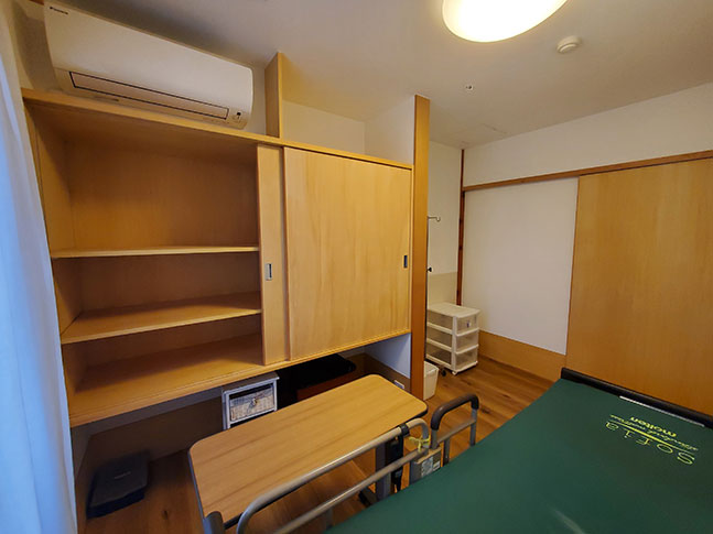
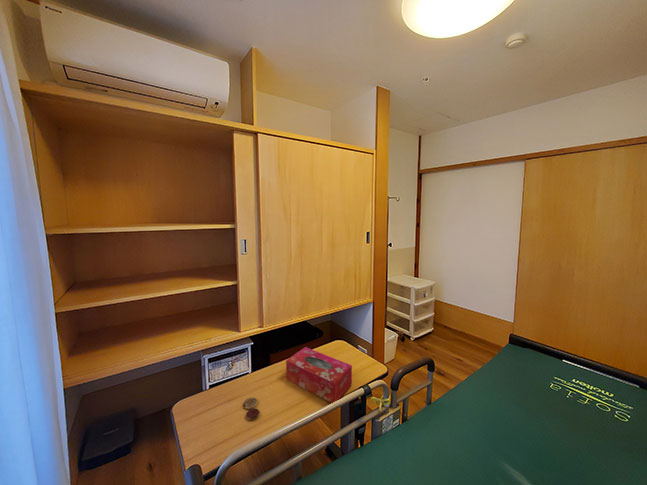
+ coaster (251, 407)
+ tissue box (318, 372)
